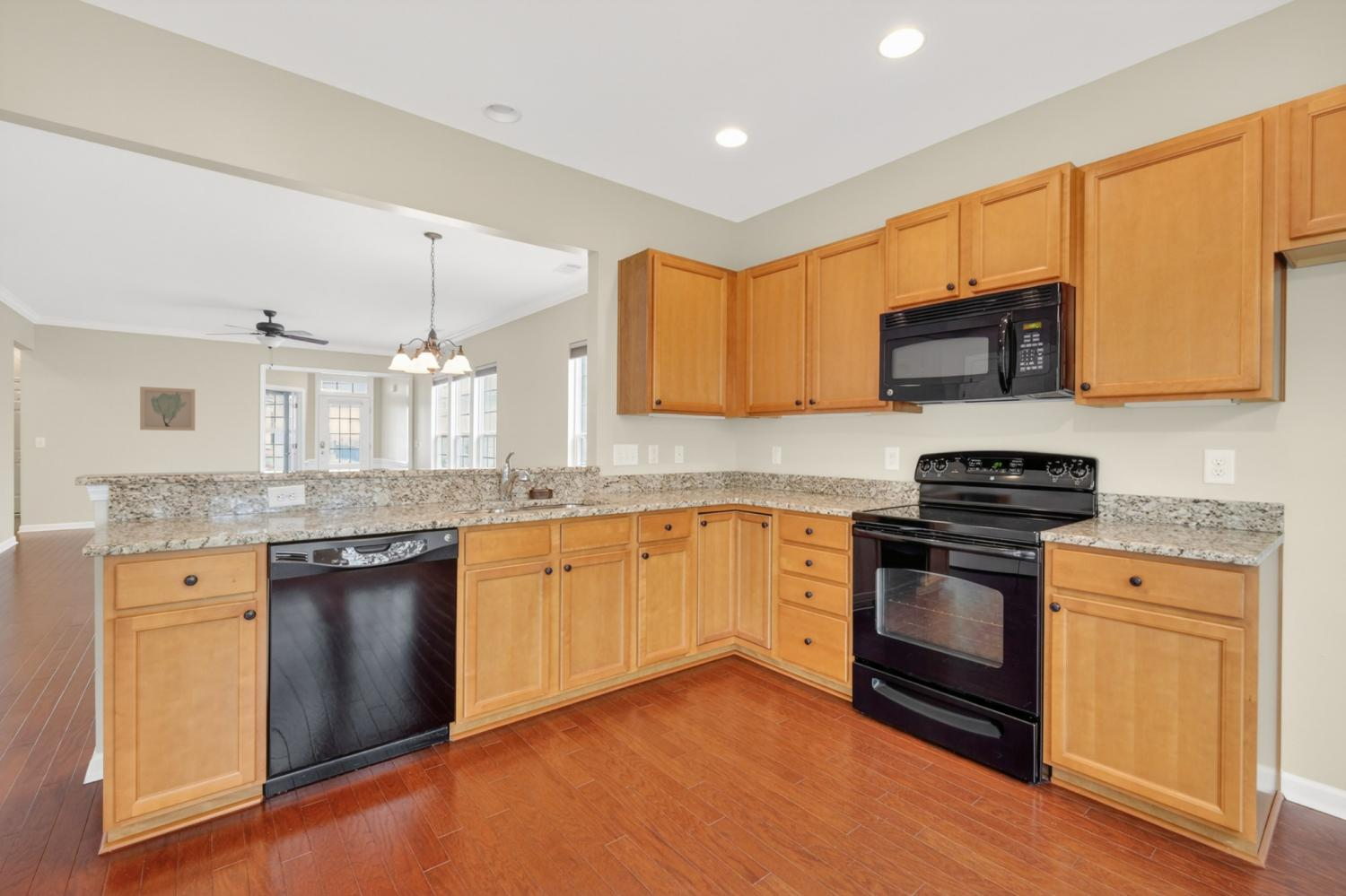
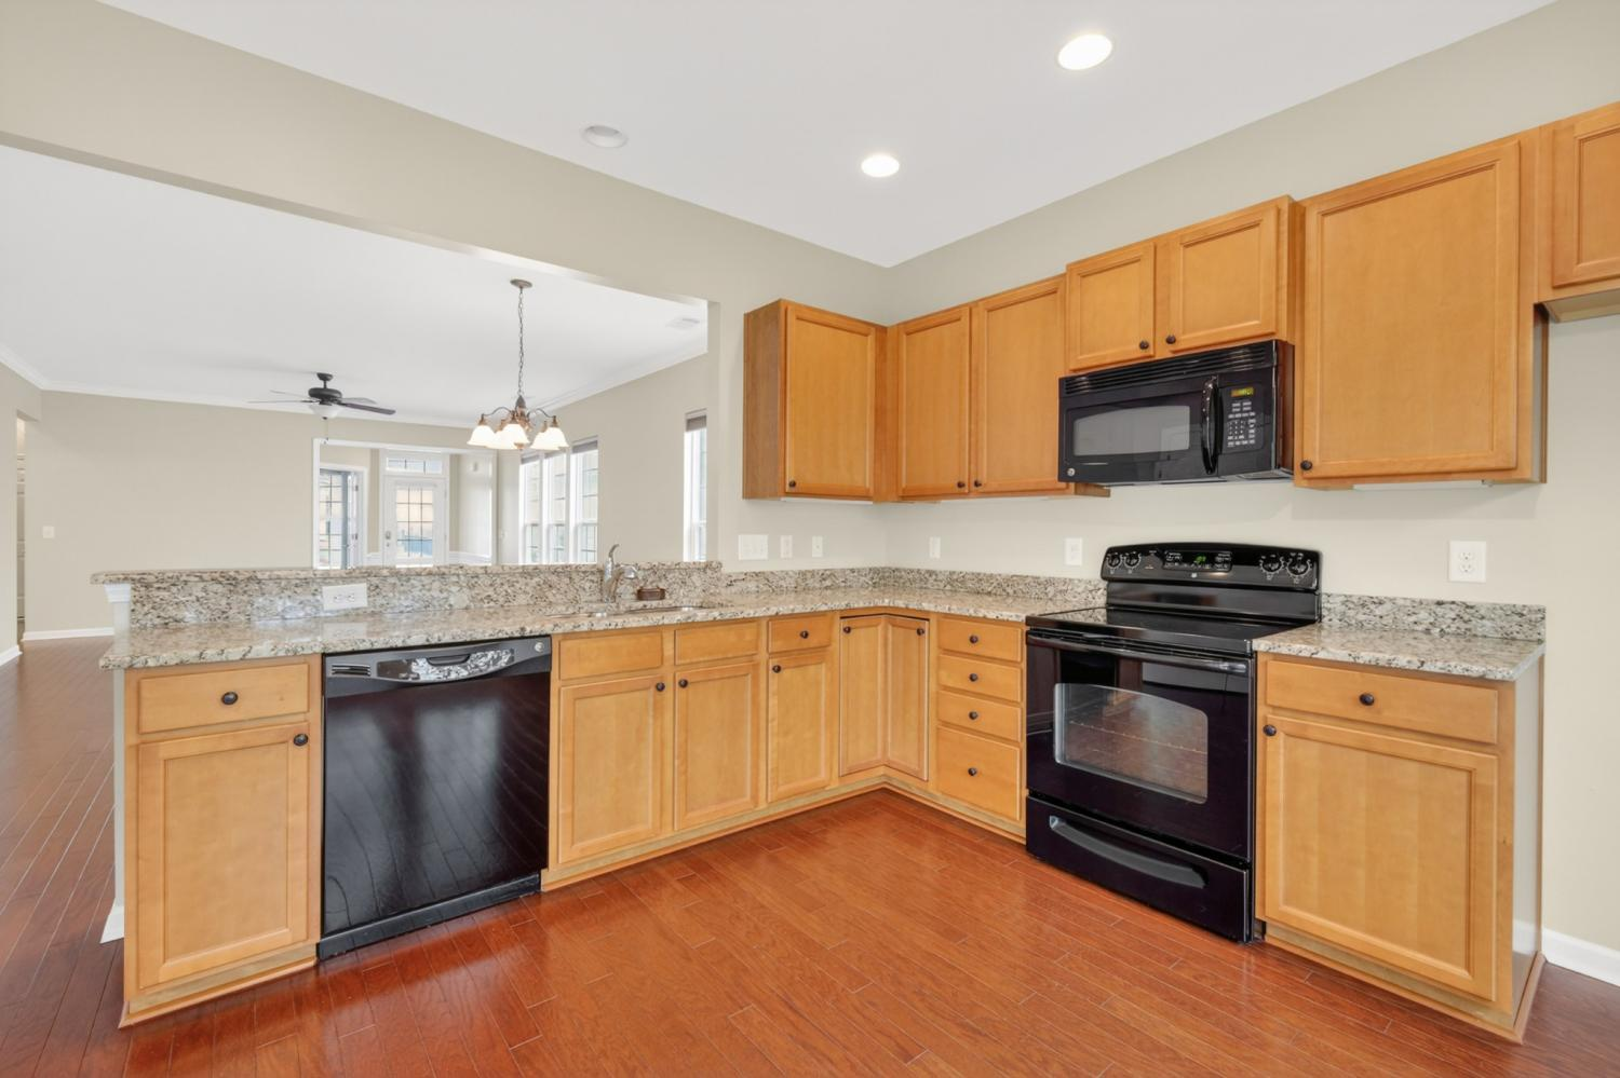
- wall art (168, 409)
